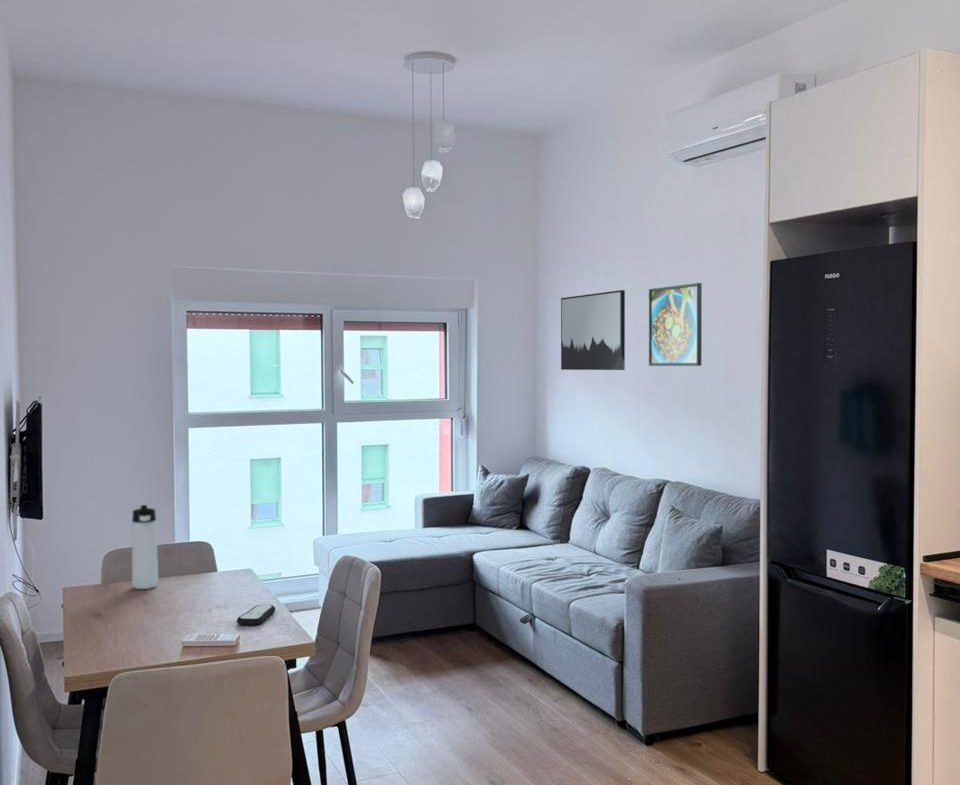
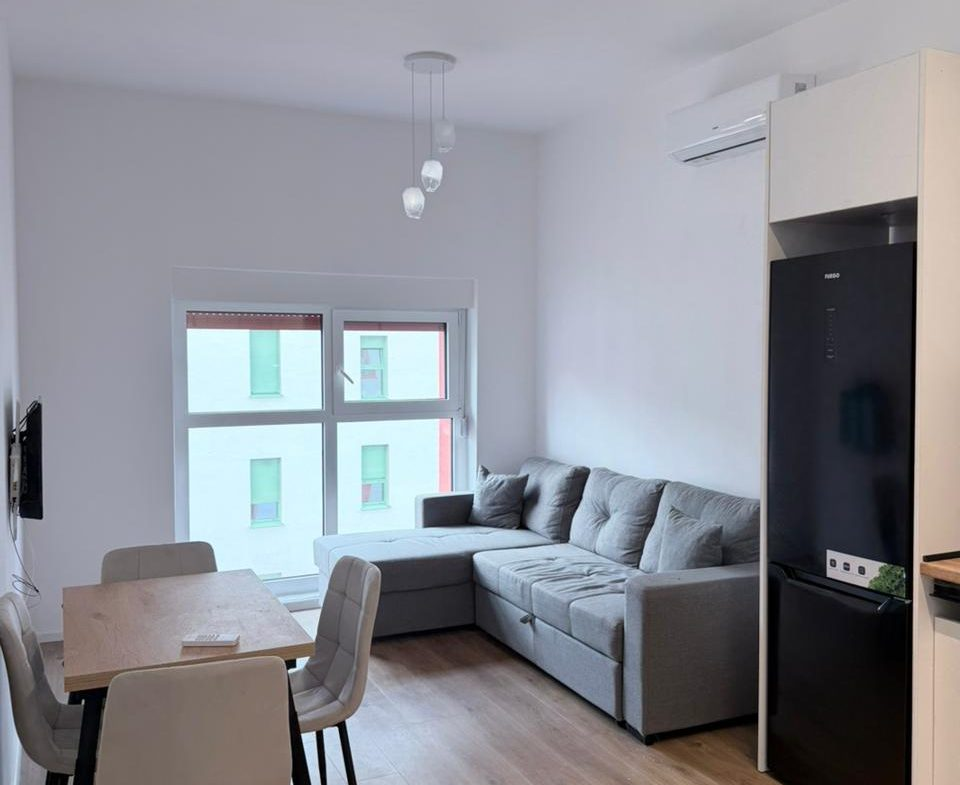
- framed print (674, 326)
- thermos bottle (144, 547)
- remote control (257, 614)
- wall art (591, 332)
